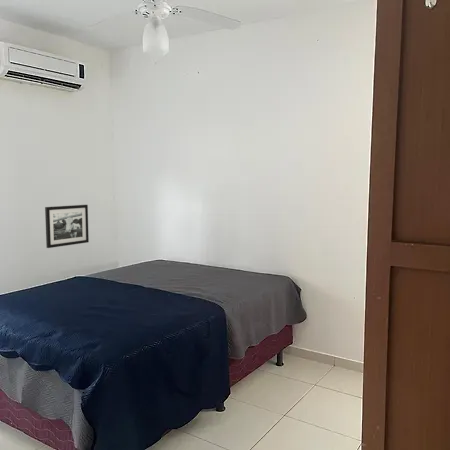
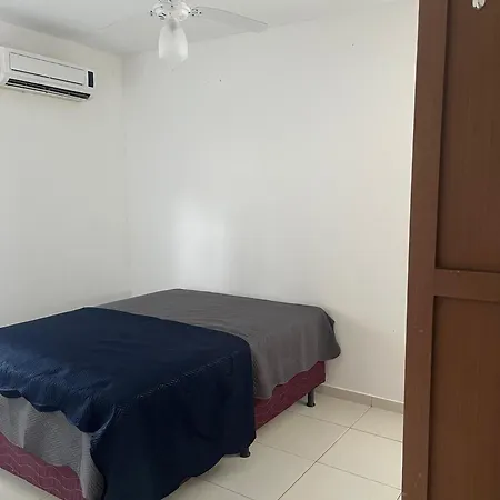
- picture frame (67, 225)
